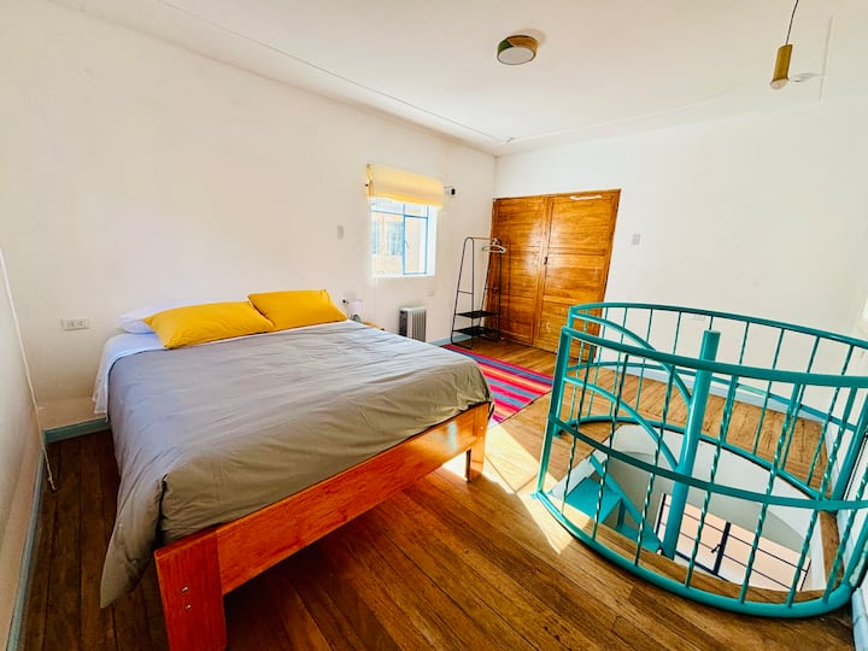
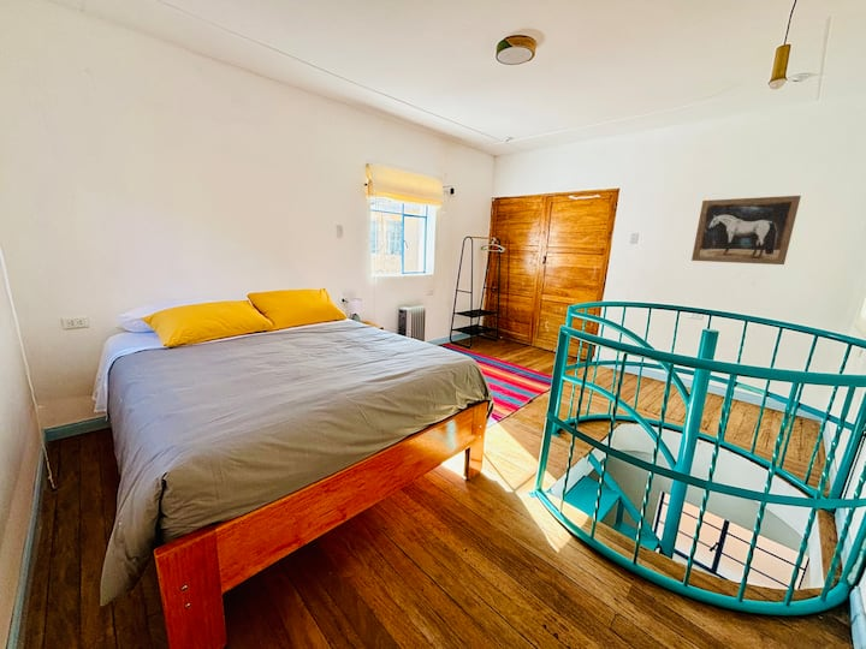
+ wall art (741, 231)
